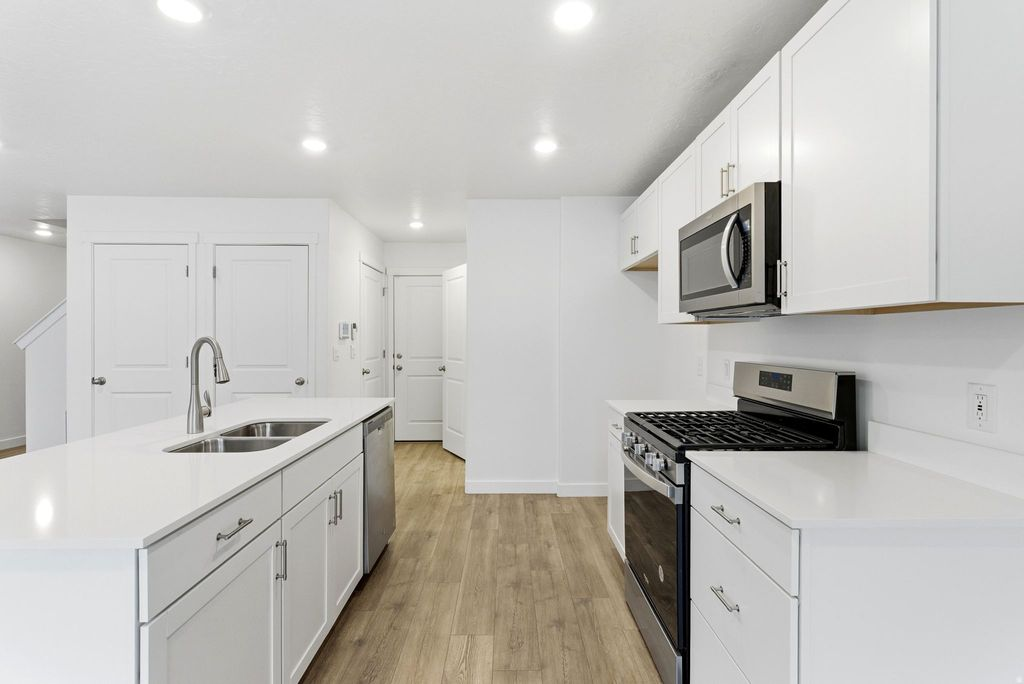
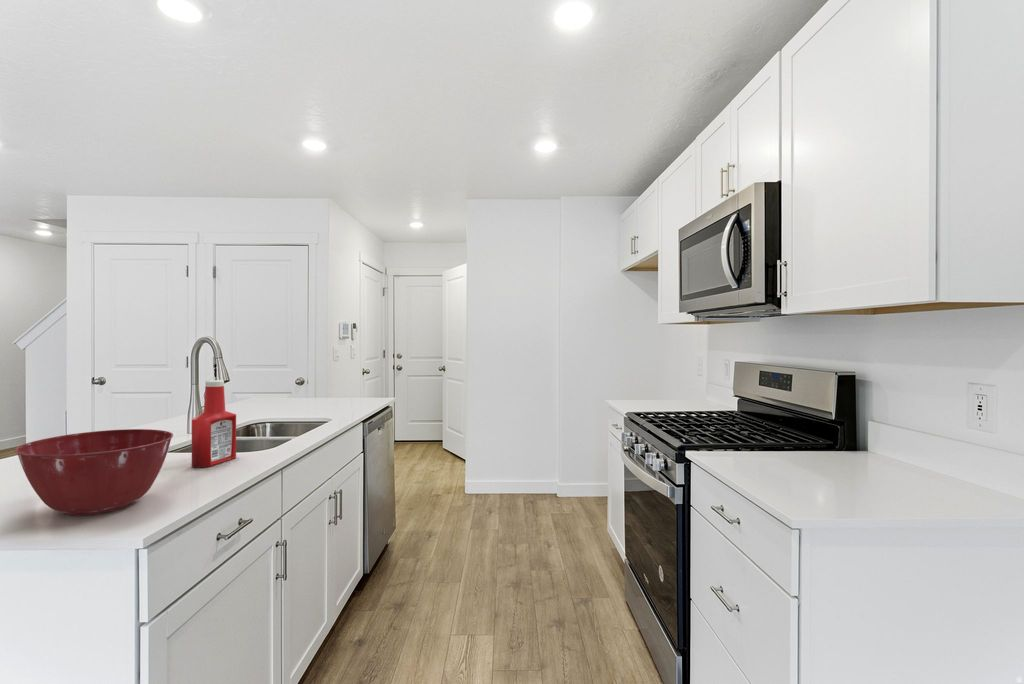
+ mixing bowl (99, 472)
+ soap bottle (214, 421)
